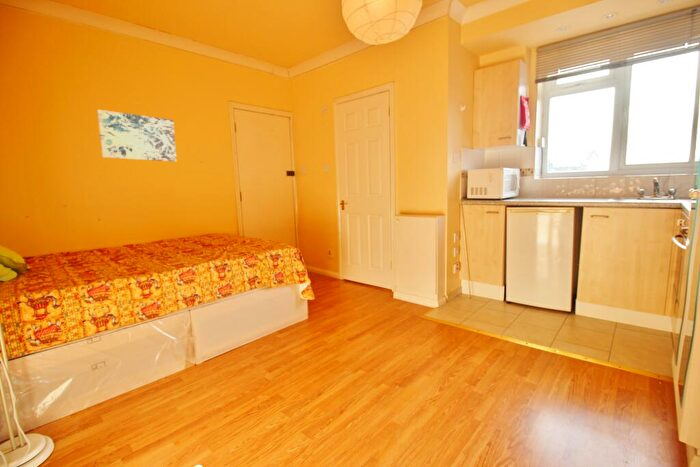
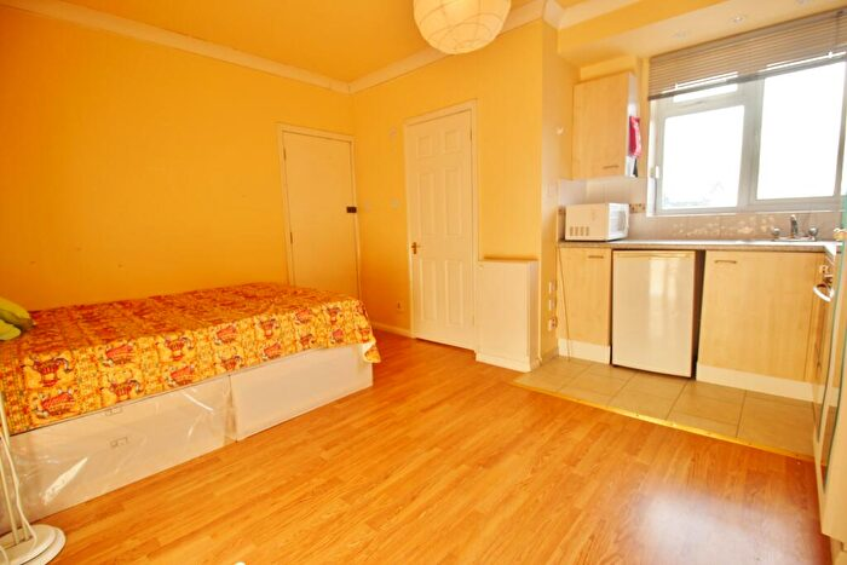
- wall art (139, 137)
